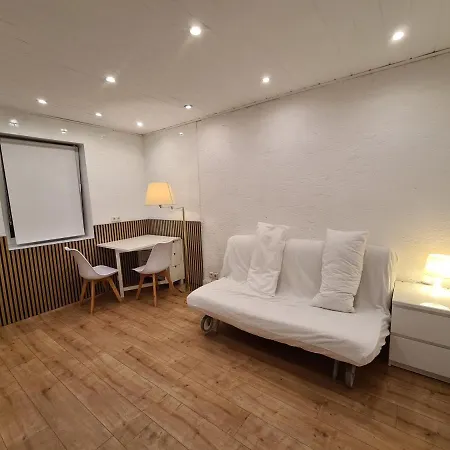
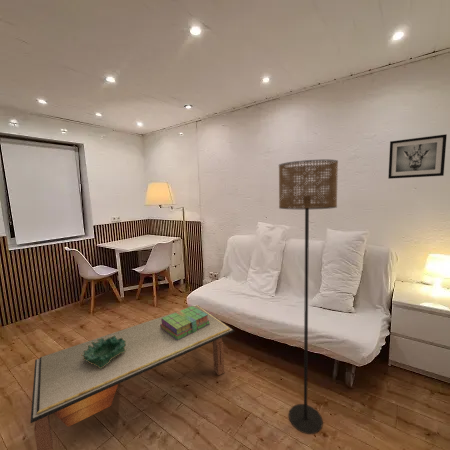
+ stack of books (185, 320)
+ wall art (415, 157)
+ decorative bowl (104, 350)
+ floor lamp (306, 299)
+ coffee table (143, 363)
